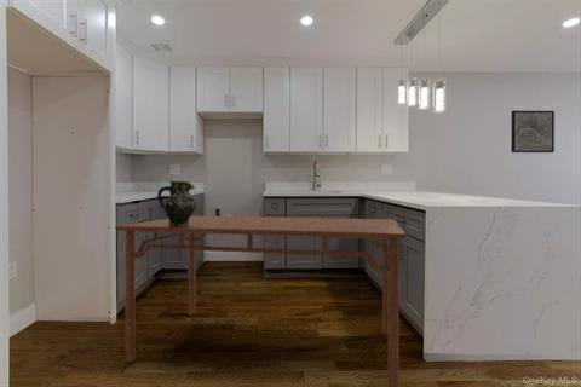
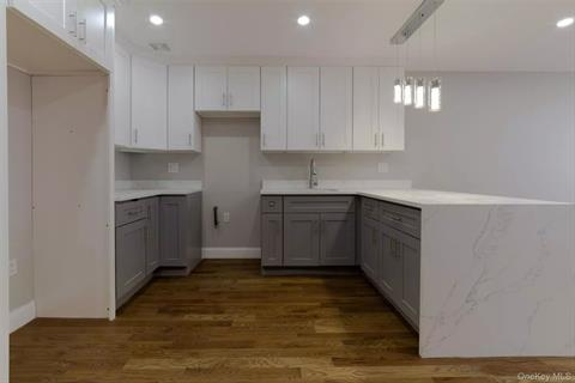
- dining table (271, 253)
- wall art (533, 131)
- ceramic pitcher (176, 203)
